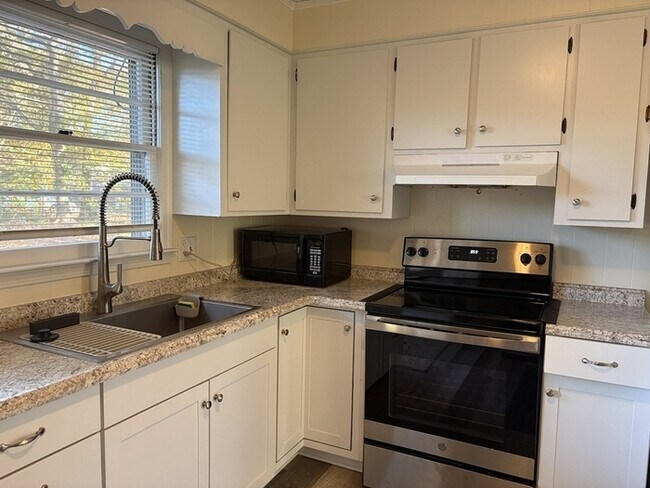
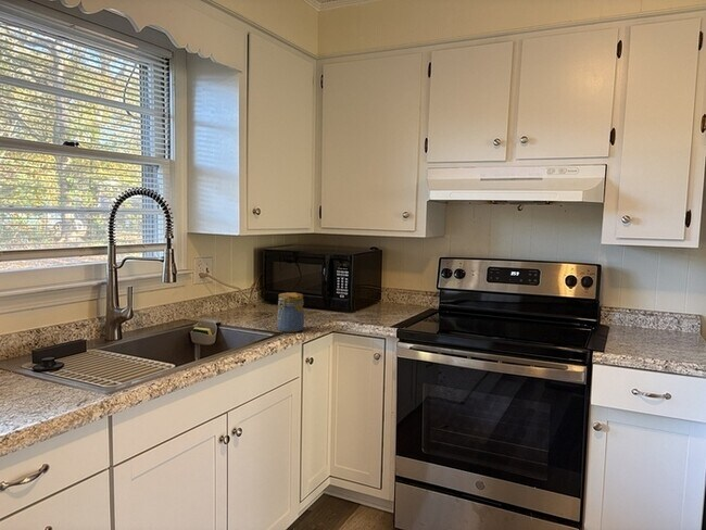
+ jar (289, 312)
